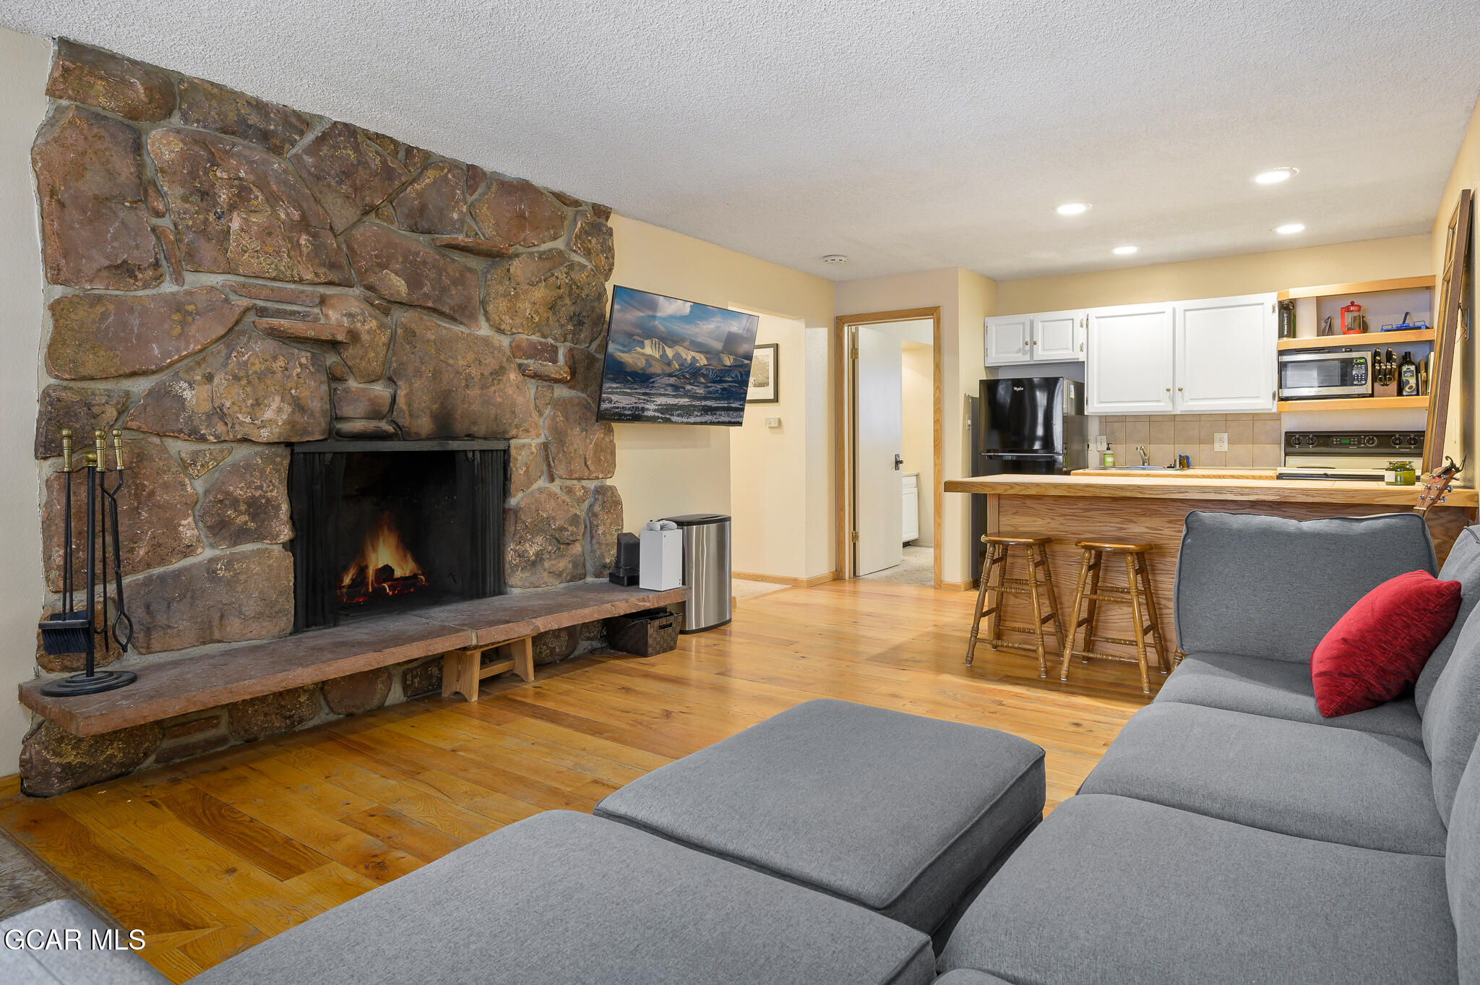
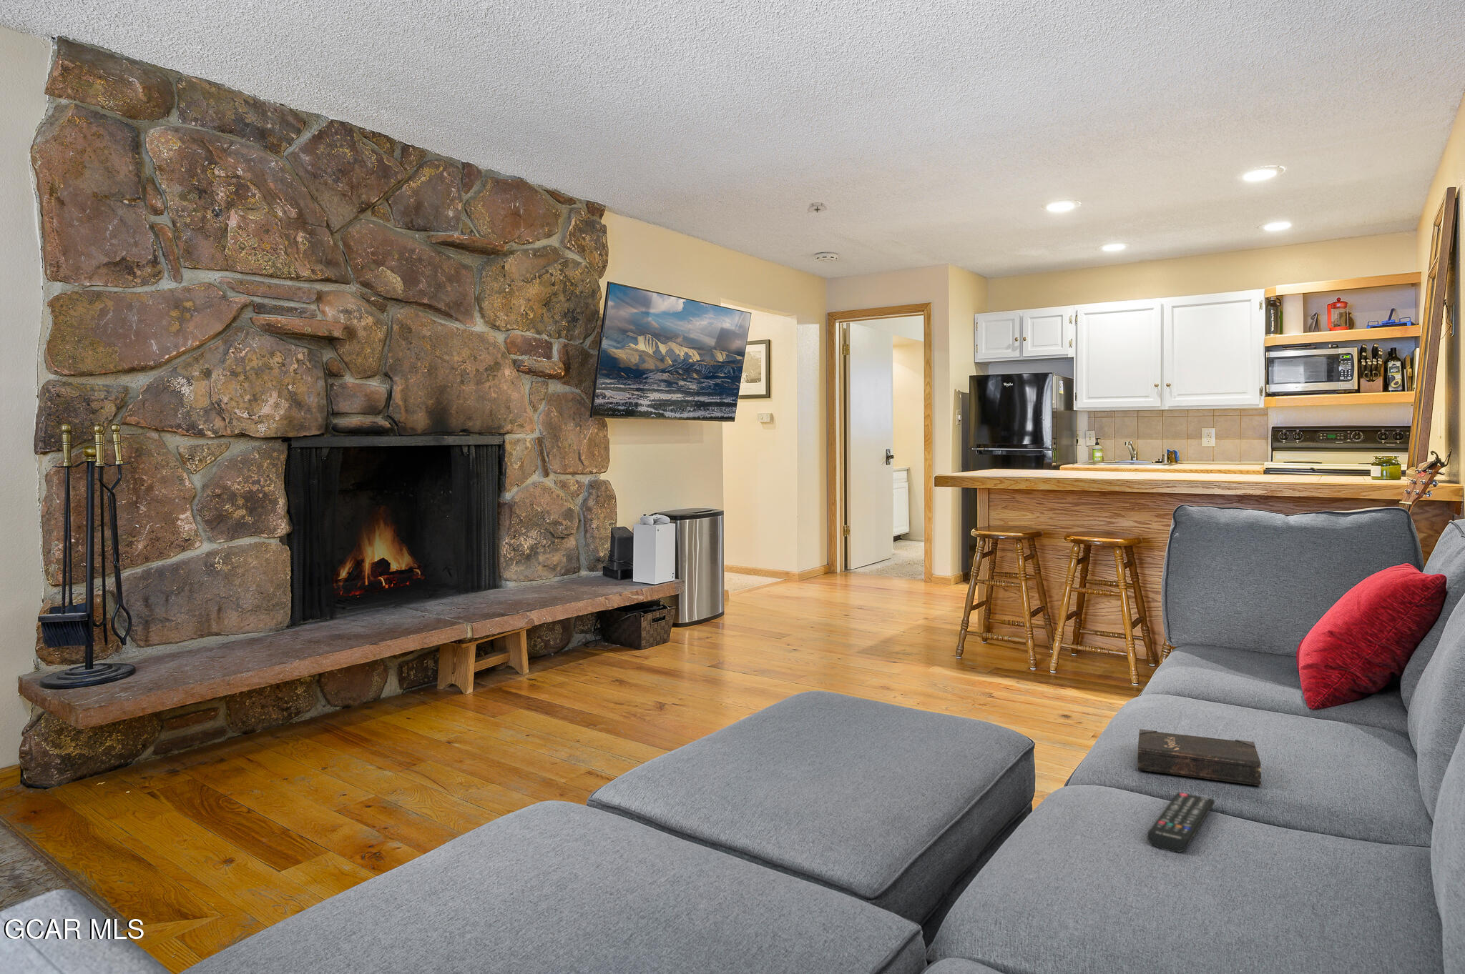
+ hardback book (1196, 757)
+ remote control (1182, 820)
+ smoke detector (816, 208)
